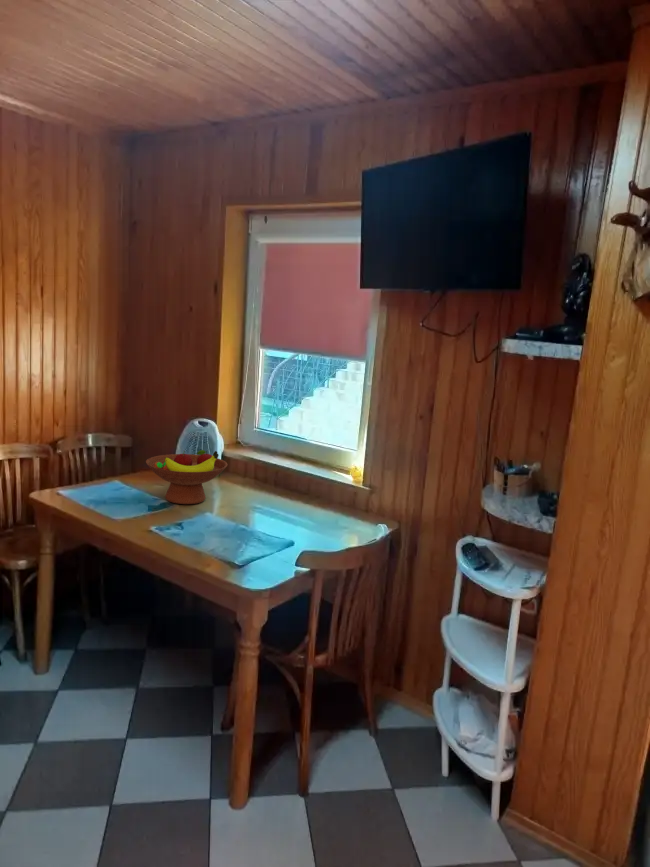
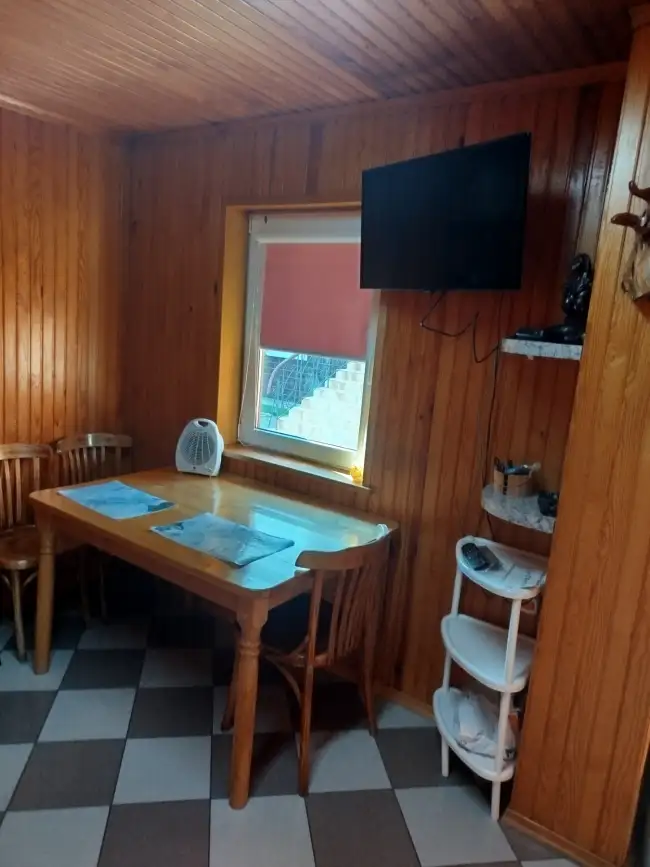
- fruit bowl (186, 473)
